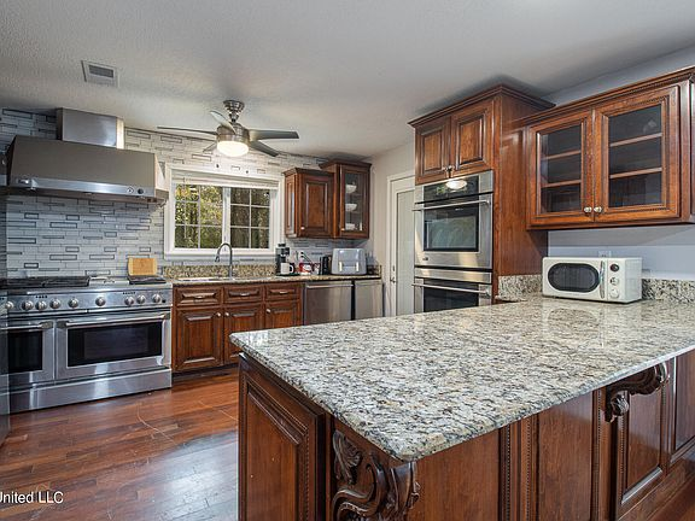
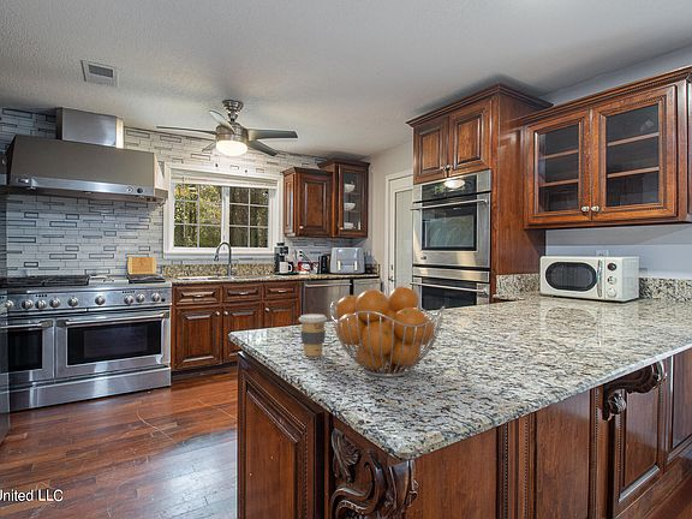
+ coffee cup (312, 334)
+ fruit basket (386, 328)
